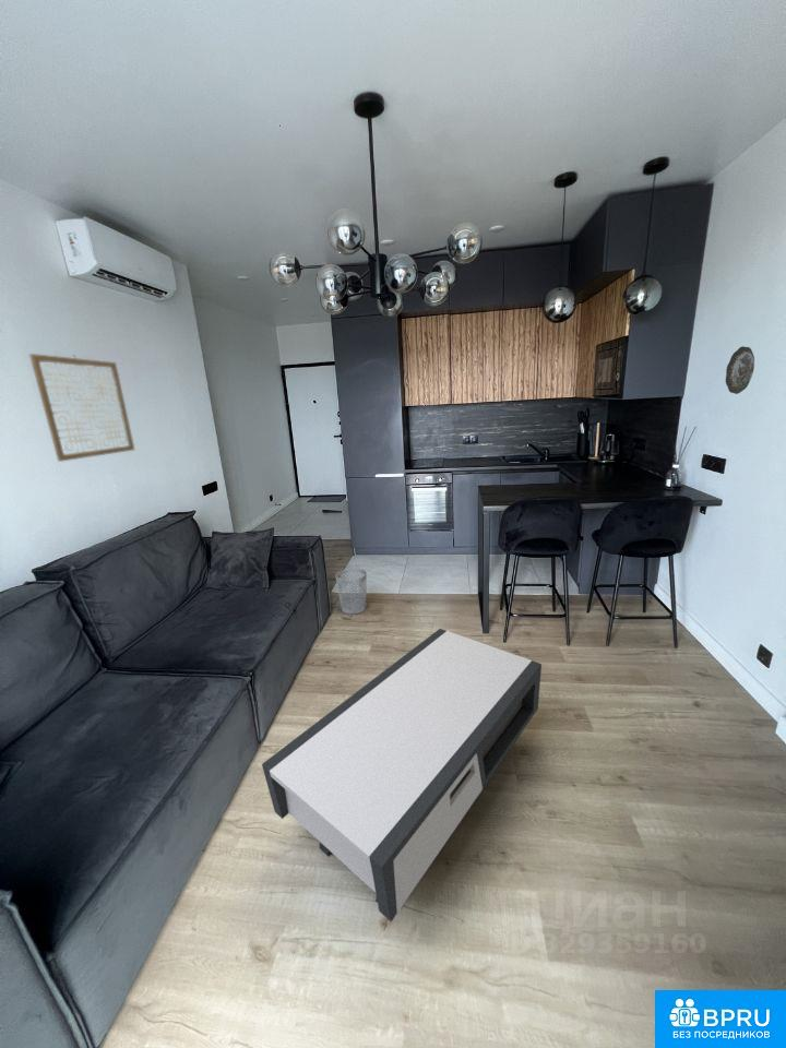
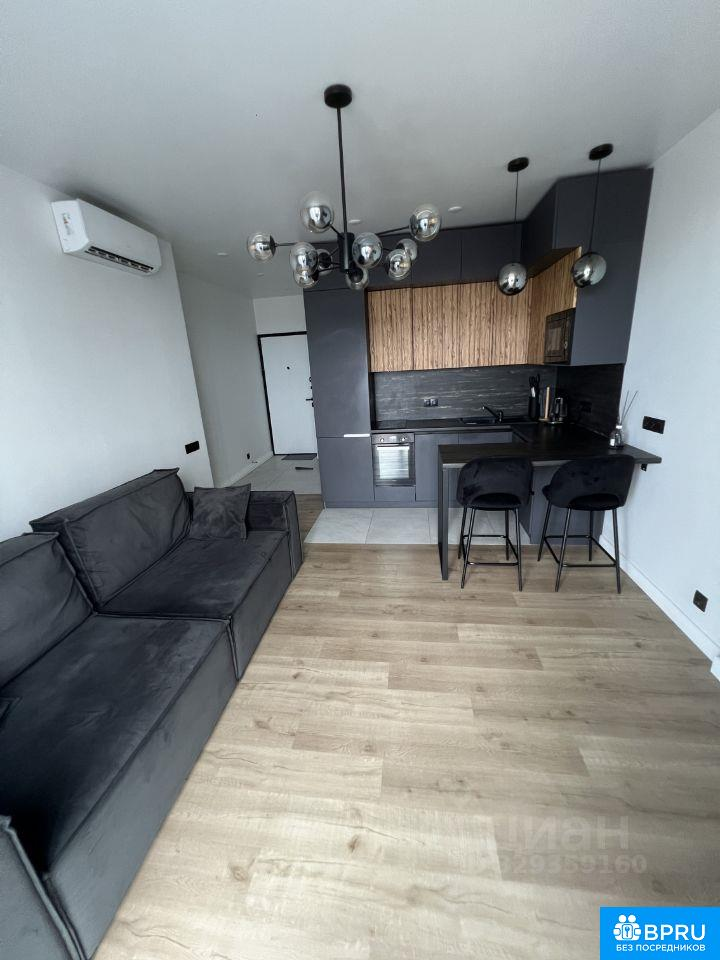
- wastebasket (353, 592)
- decorative plate (741, 370)
- coffee table (422, 749)
- wall art (88, 405)
